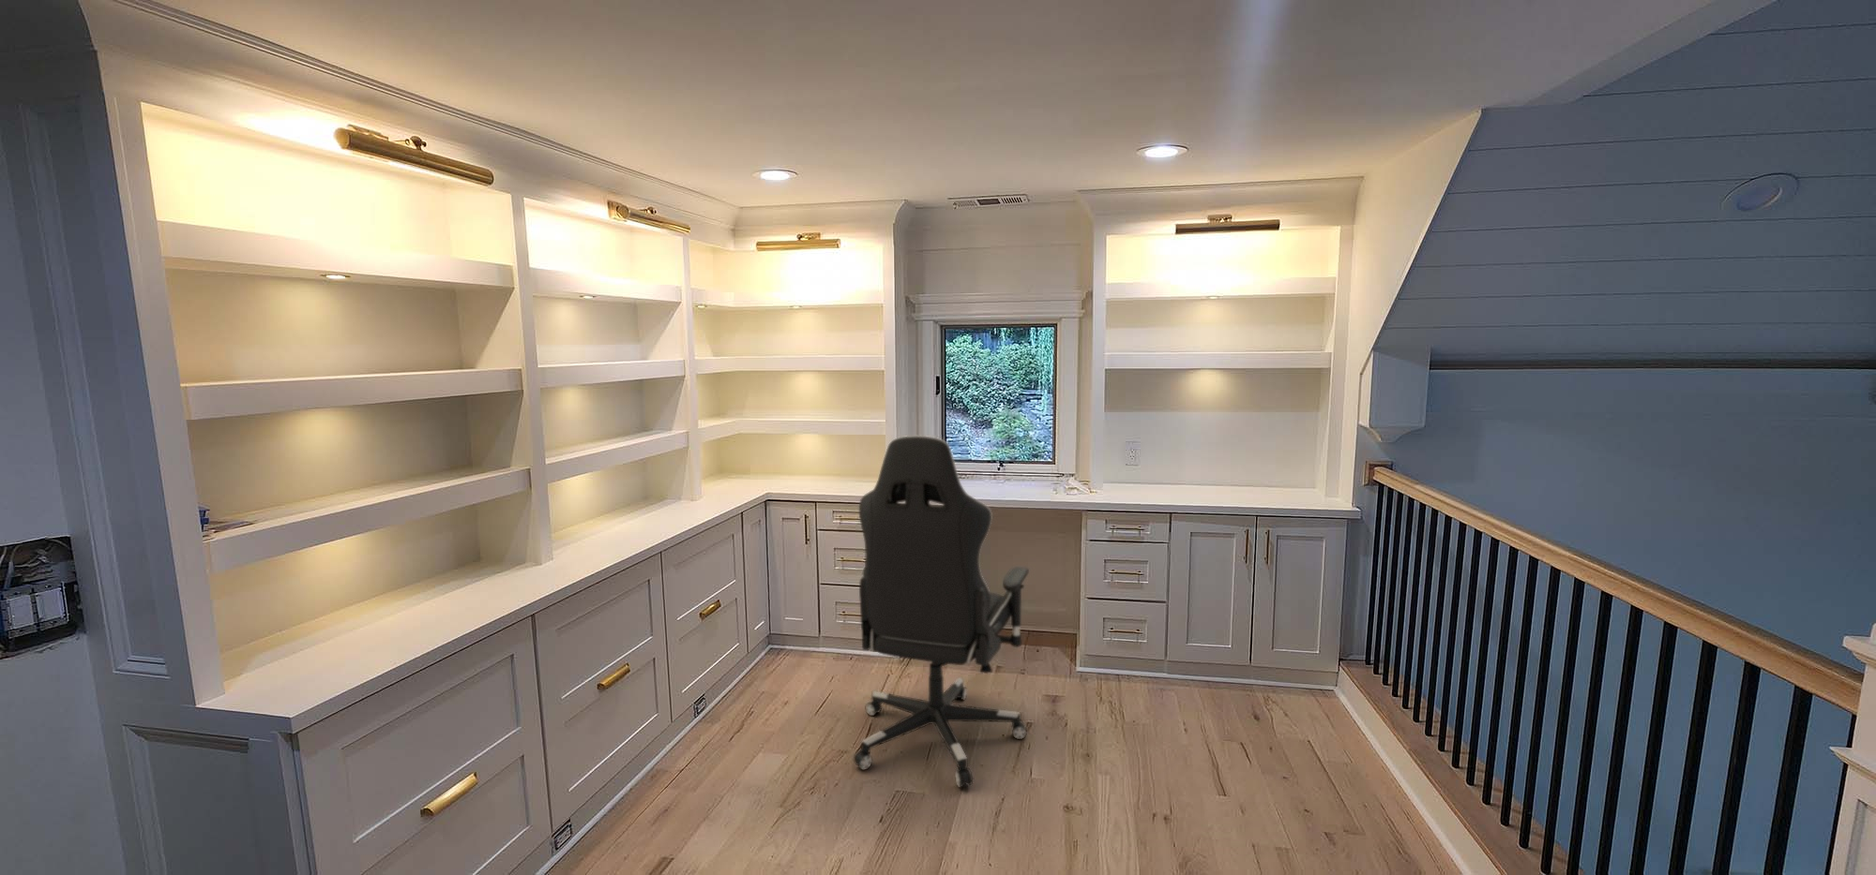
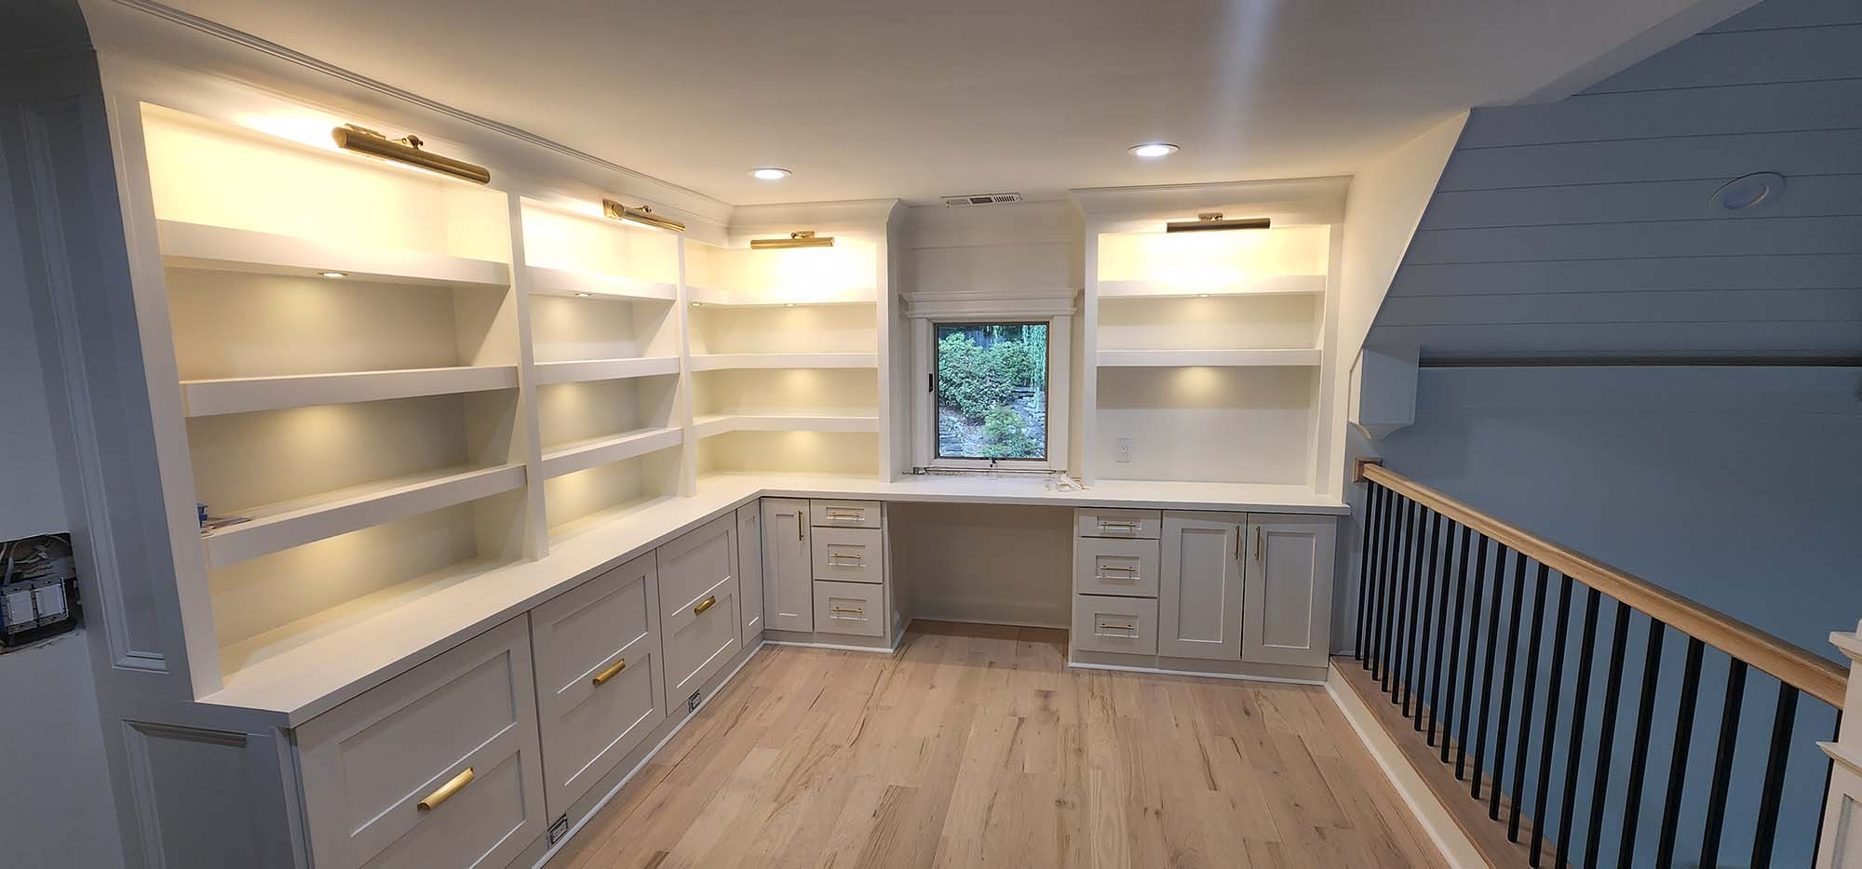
- chair (937, 586)
